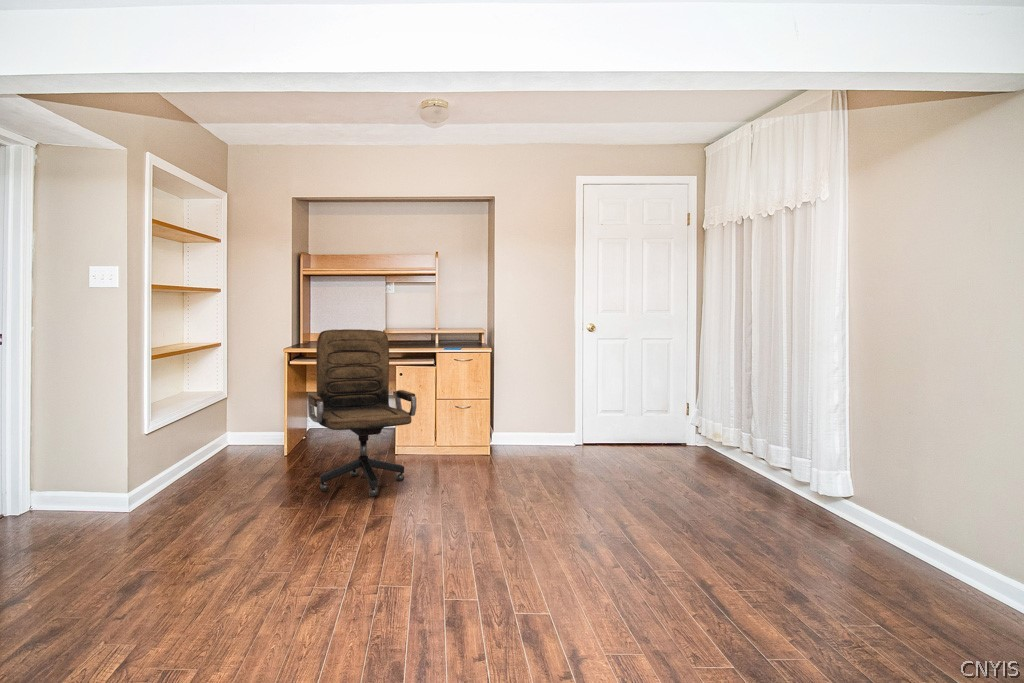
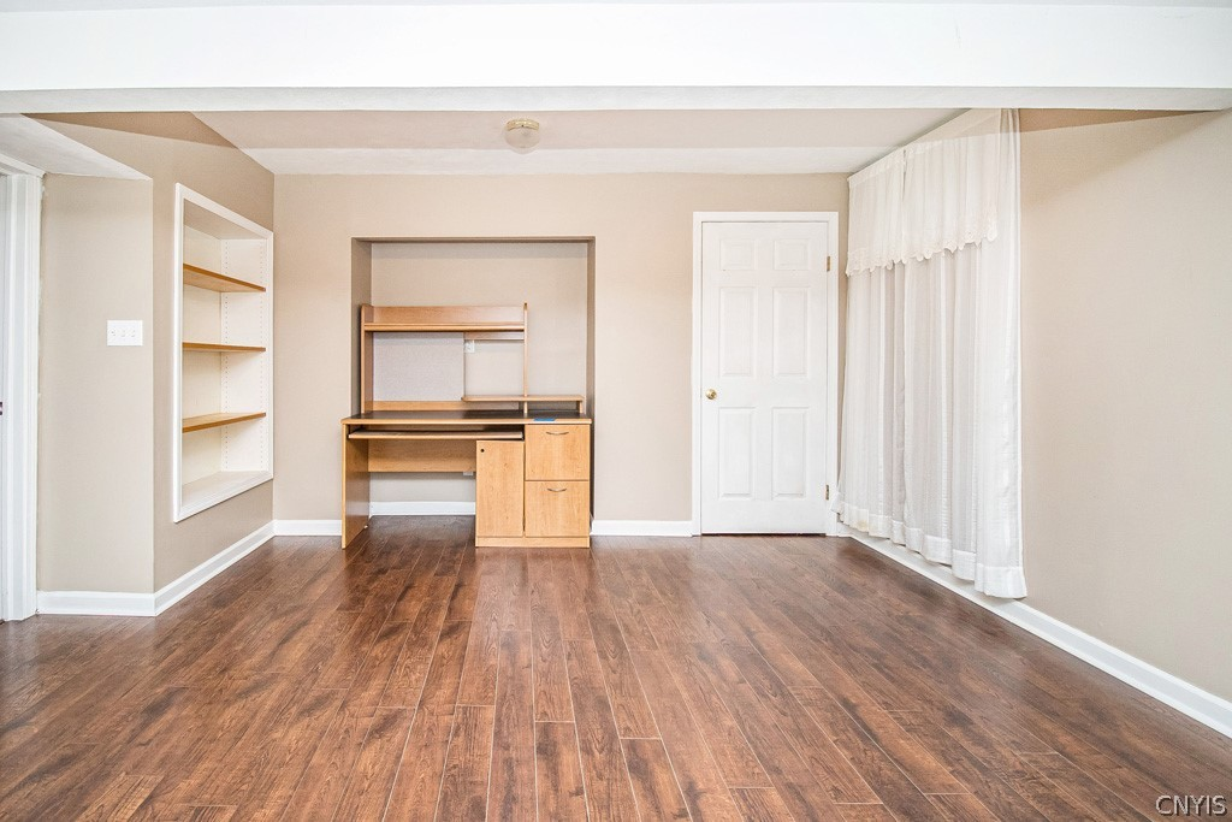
- office chair (362, 407)
